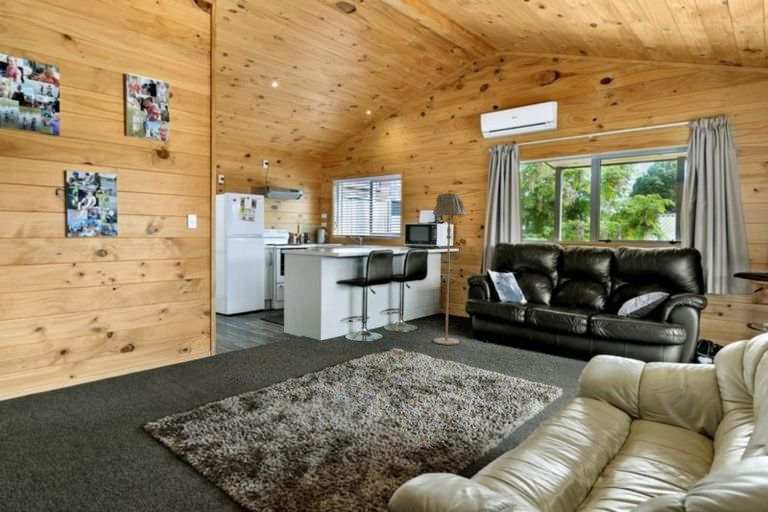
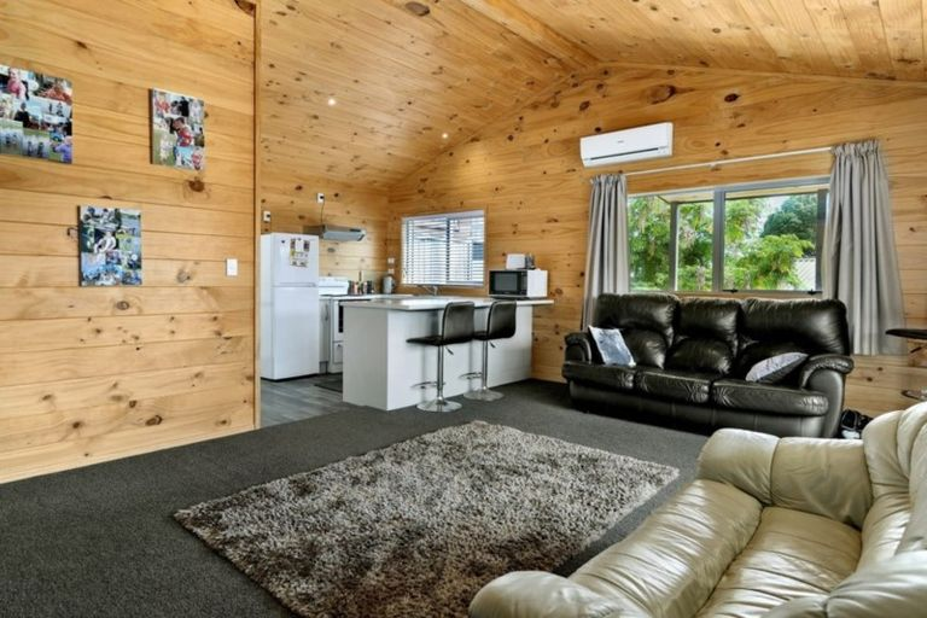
- floor lamp (448, 268)
